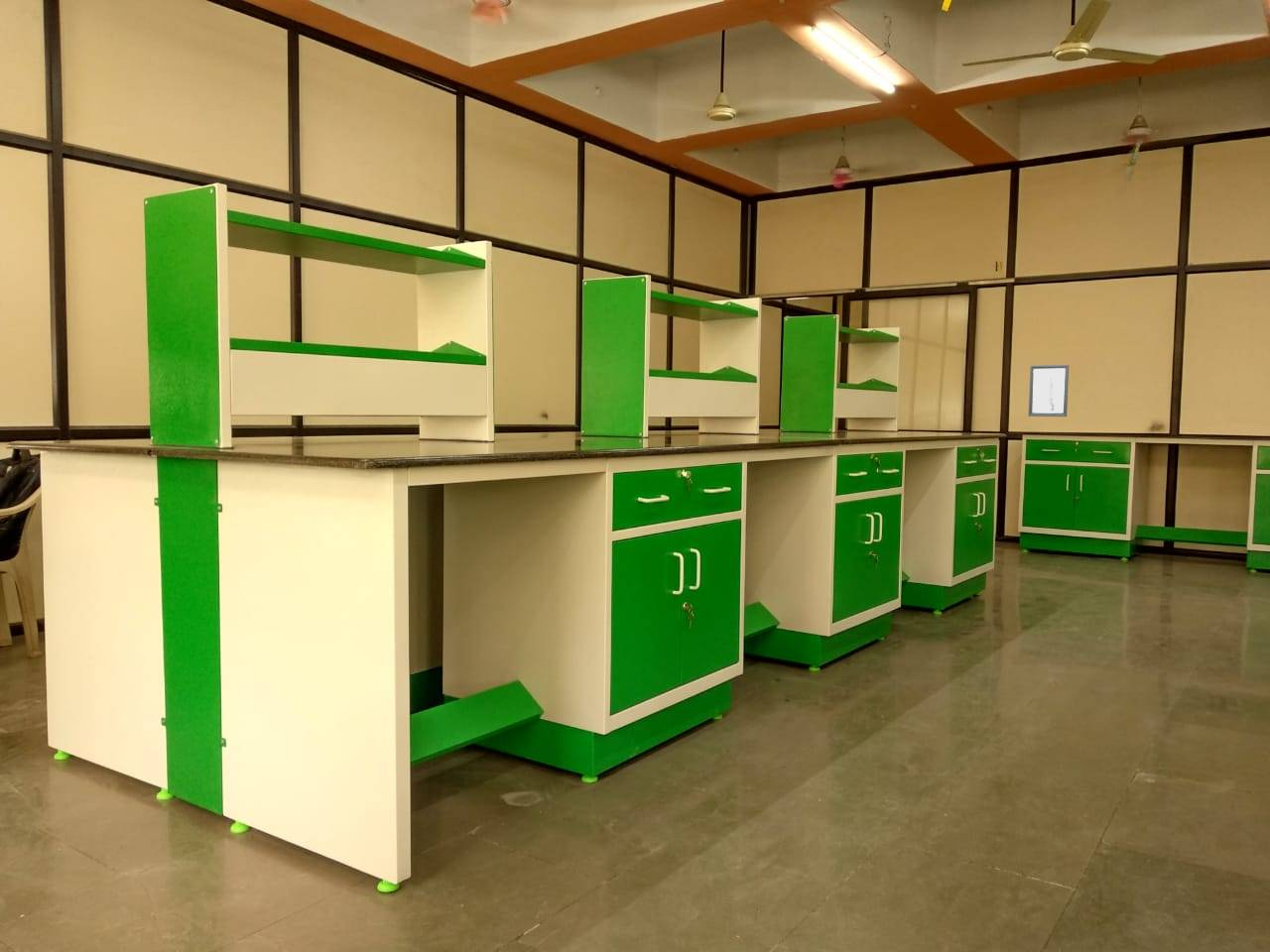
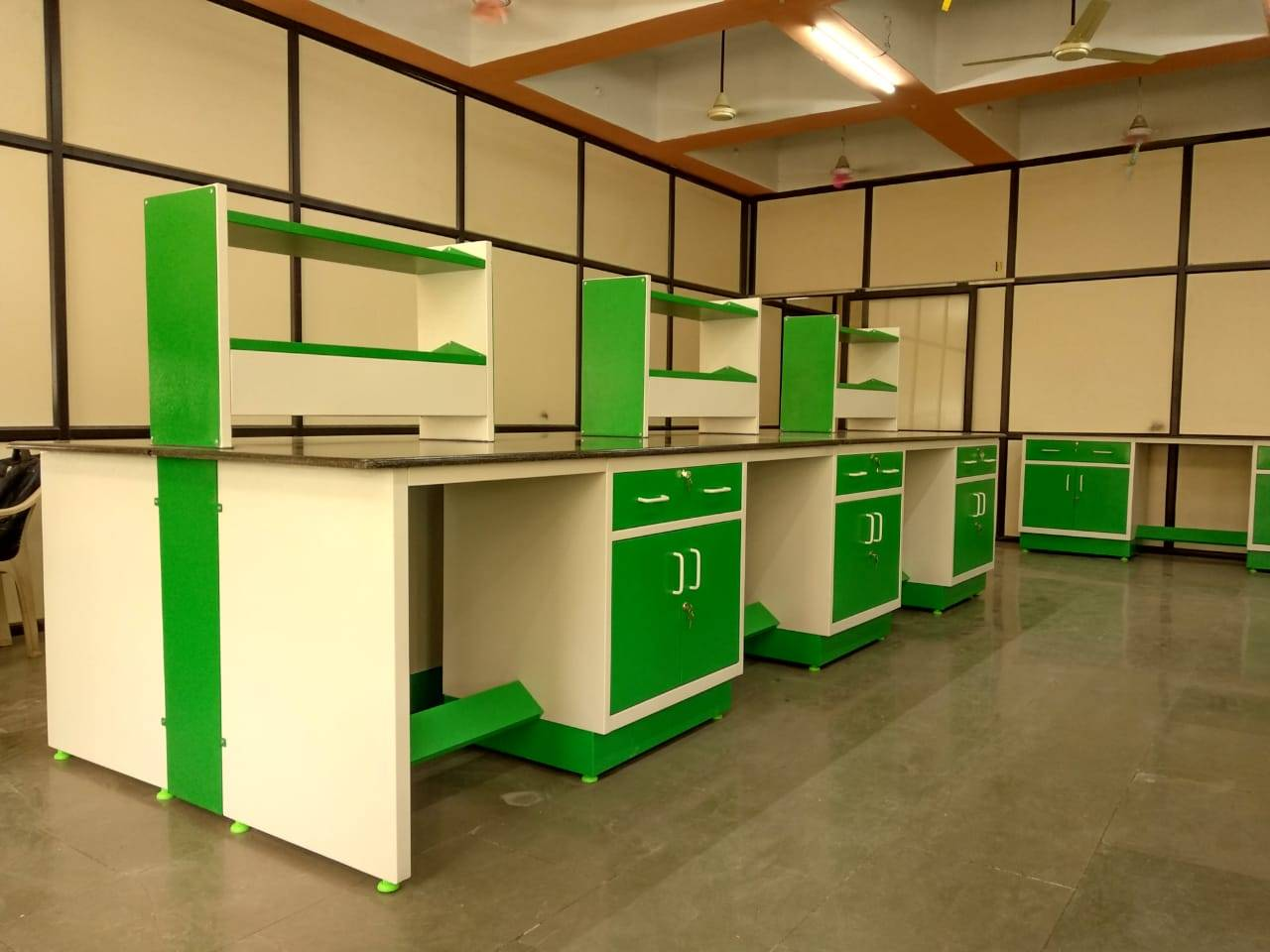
- wall art (1048, 391)
